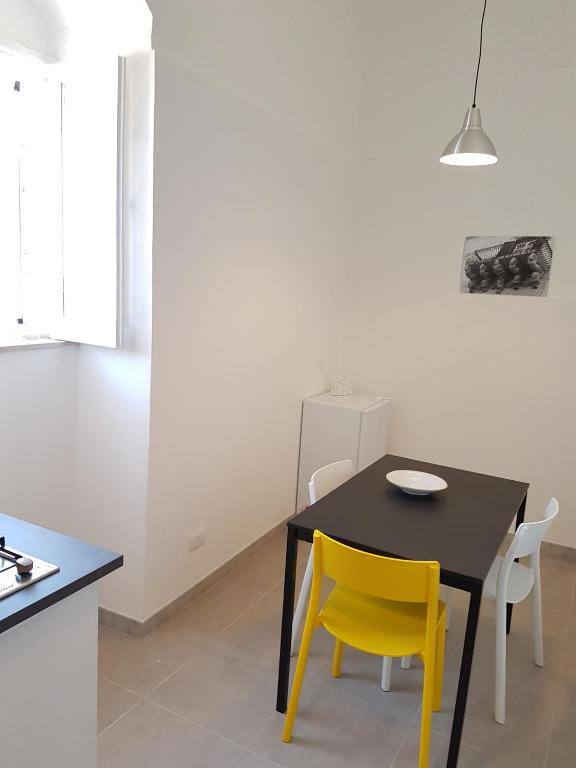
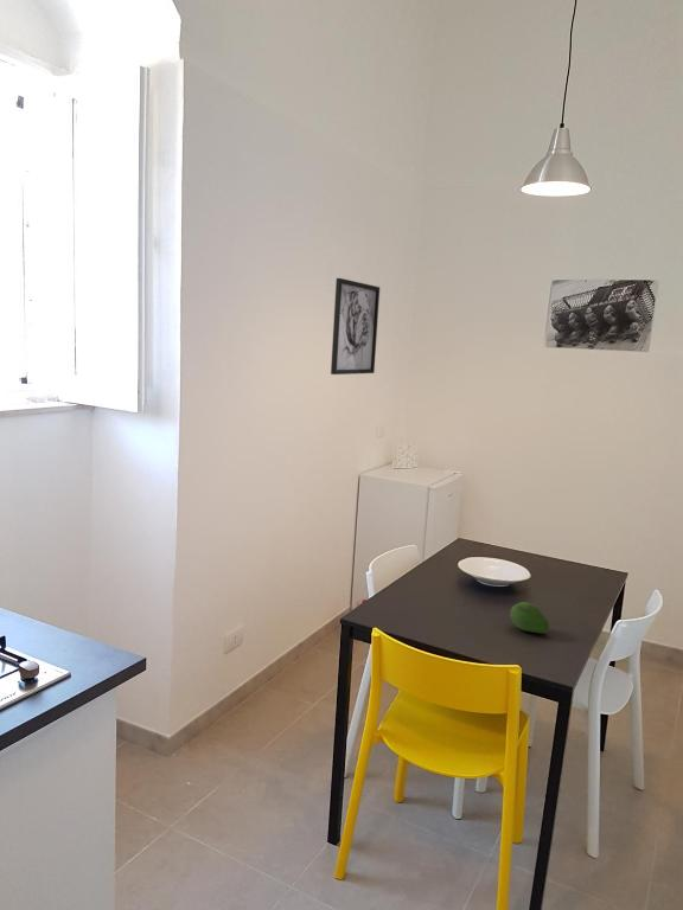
+ wall art (356, 328)
+ fruit (529, 617)
